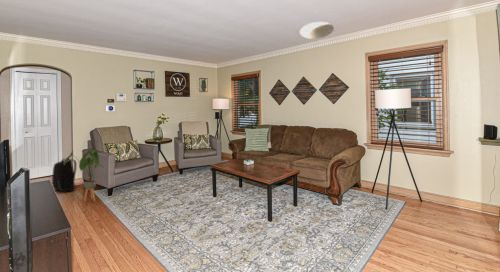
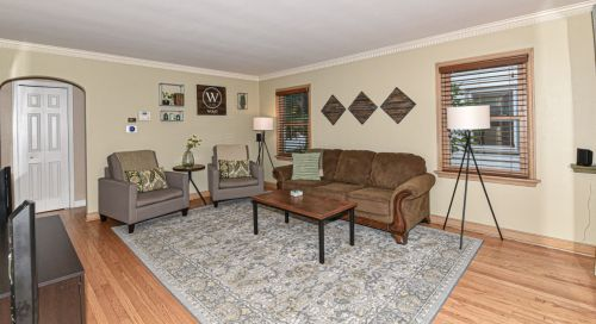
- ceiling light (316, 30)
- backpack (66, 174)
- house plant (89, 175)
